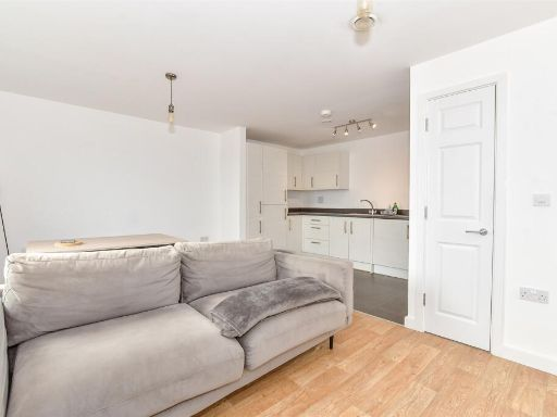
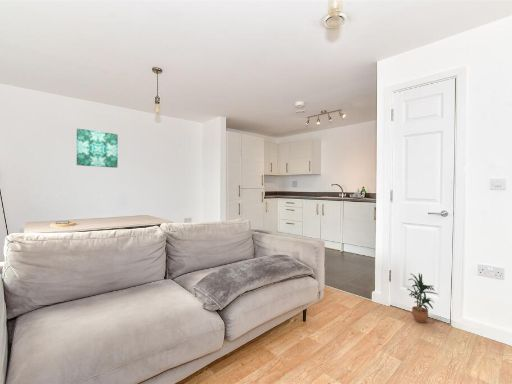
+ wall art (97, 149)
+ potted plant (422, 296)
